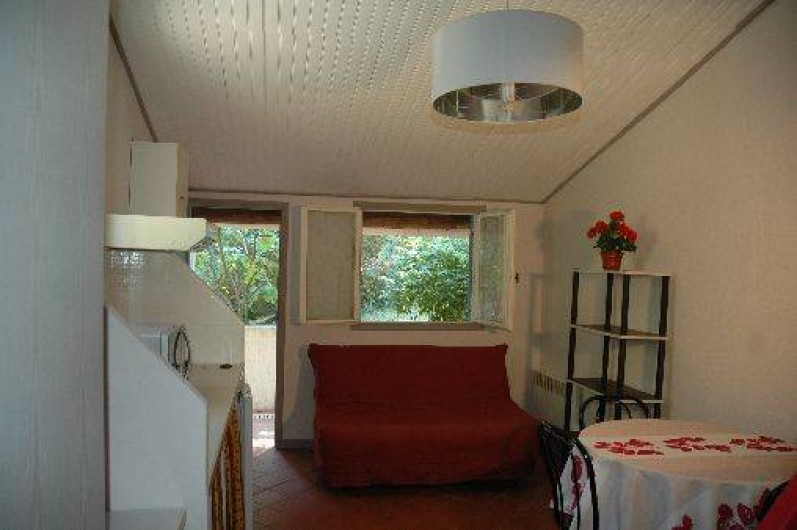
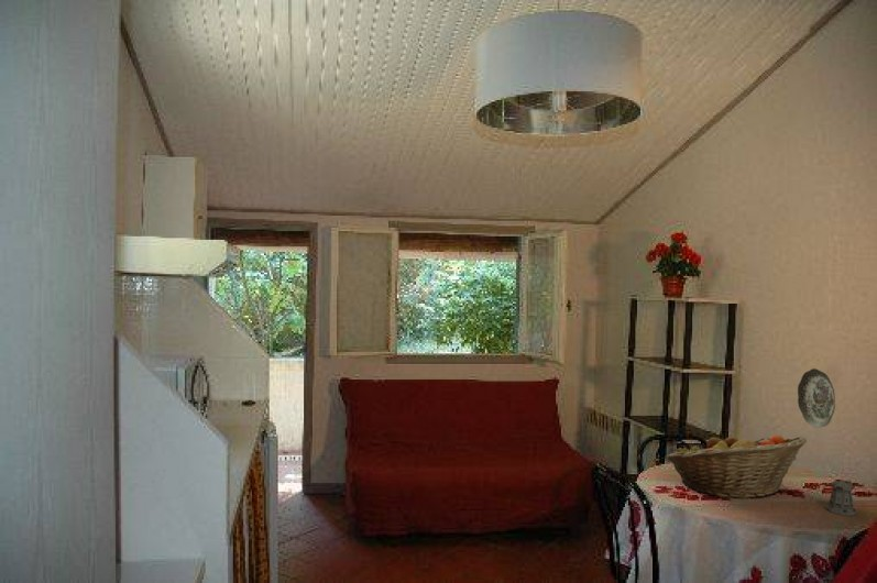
+ decorative plate (818, 397)
+ fruit basket (735, 459)
+ pepper shaker (838, 495)
